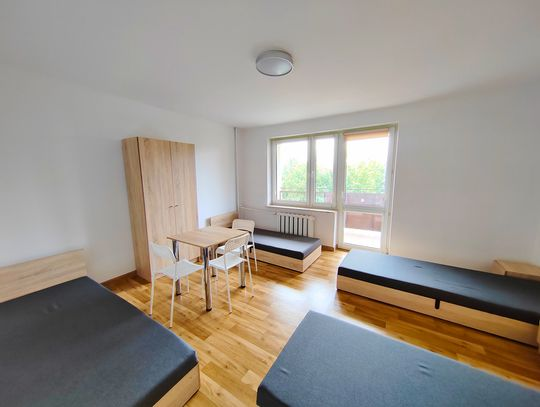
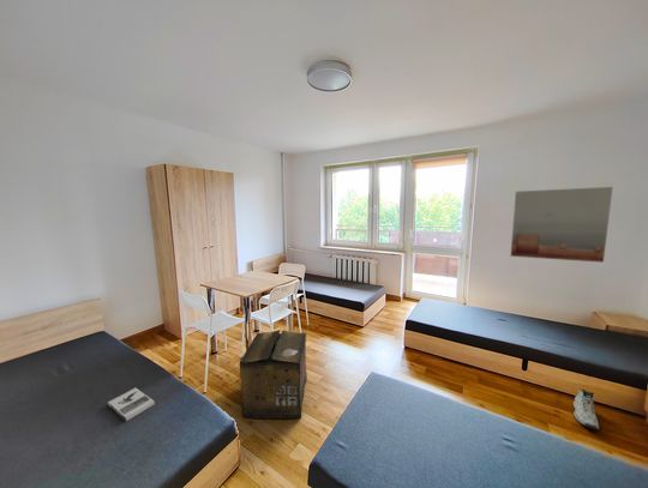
+ book (131, 403)
+ cardboard box (276, 369)
+ wall art (556, 224)
+ sneaker (584, 404)
